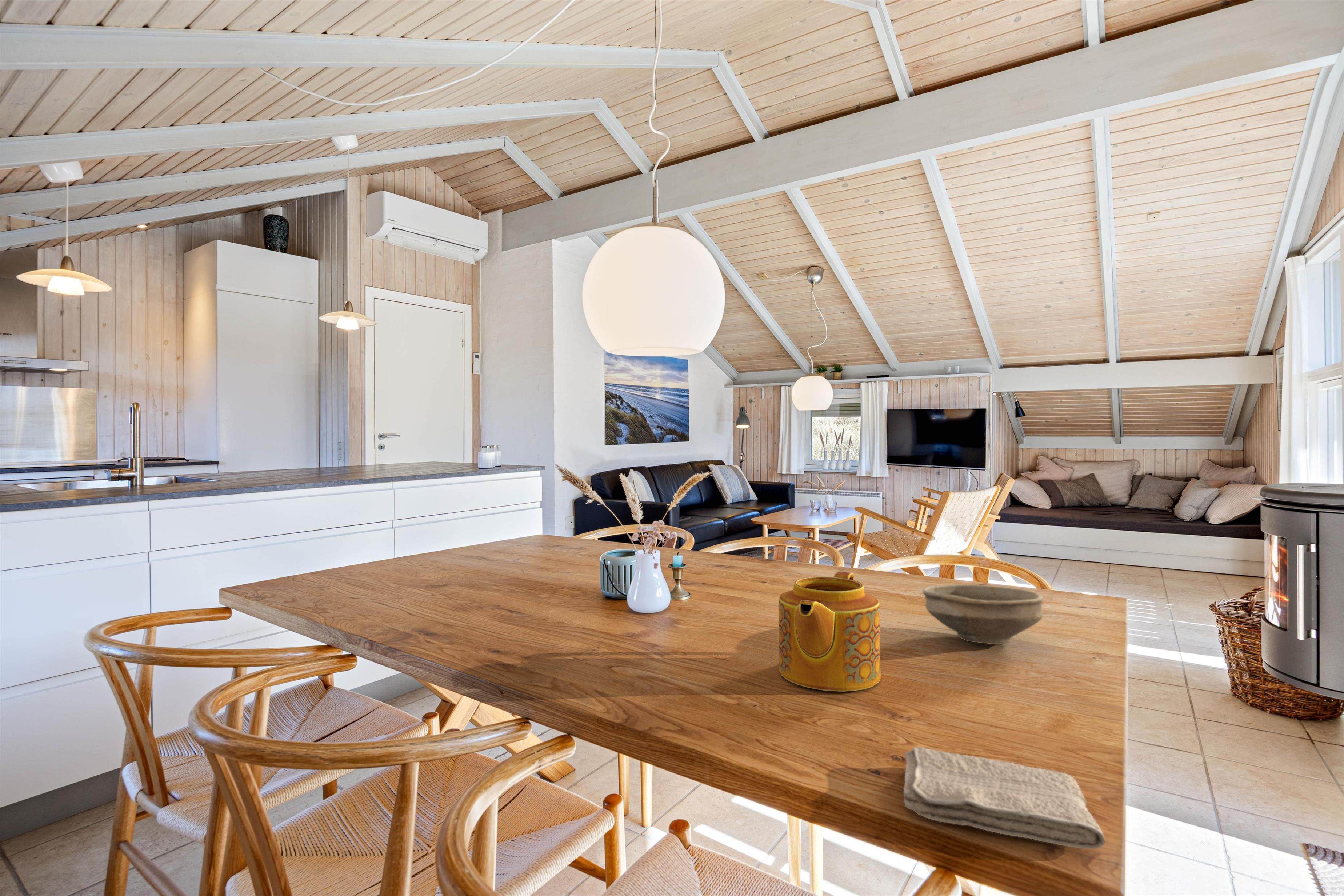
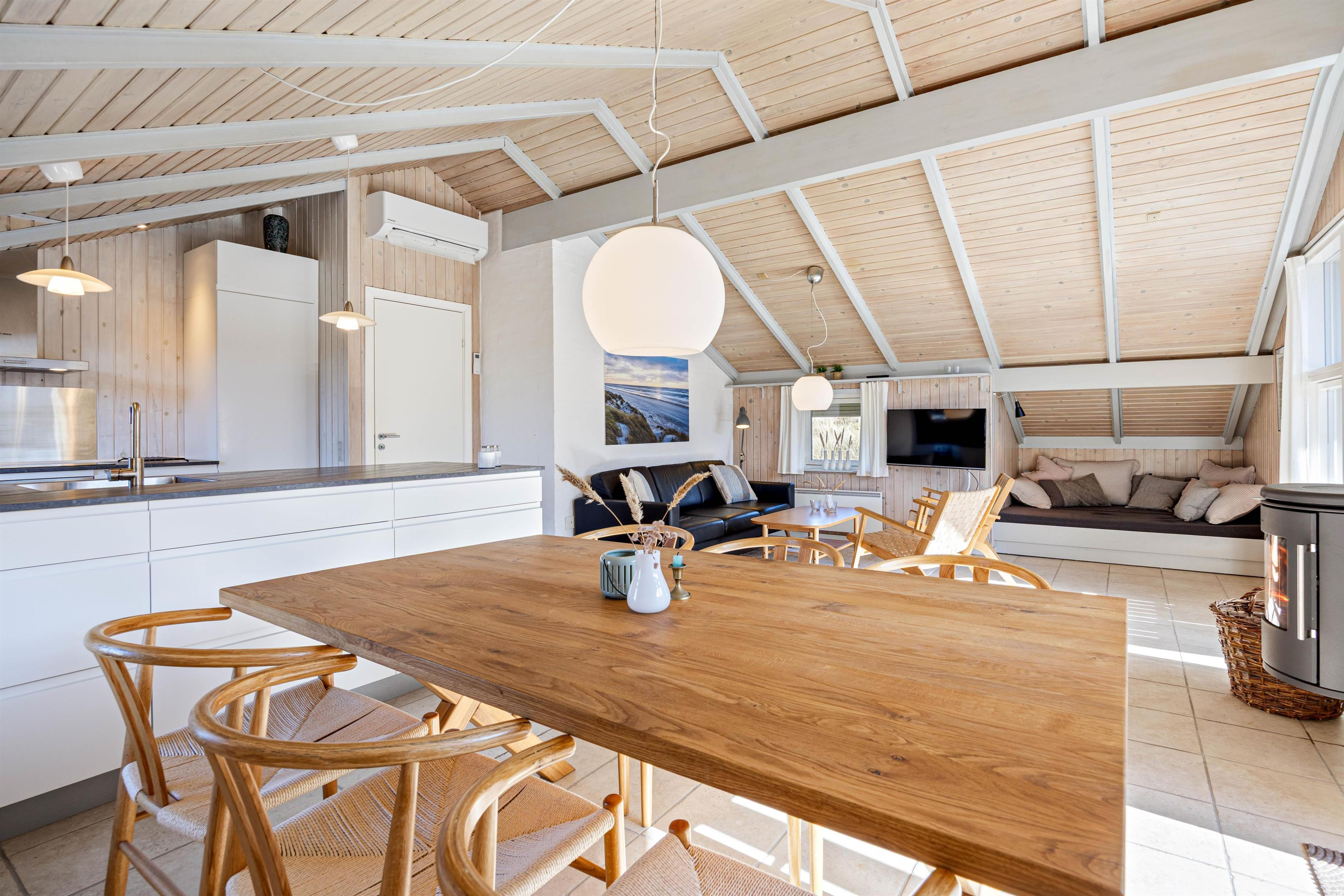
- bowl (981, 615)
- washcloth (992, 791)
- teapot (828, 629)
